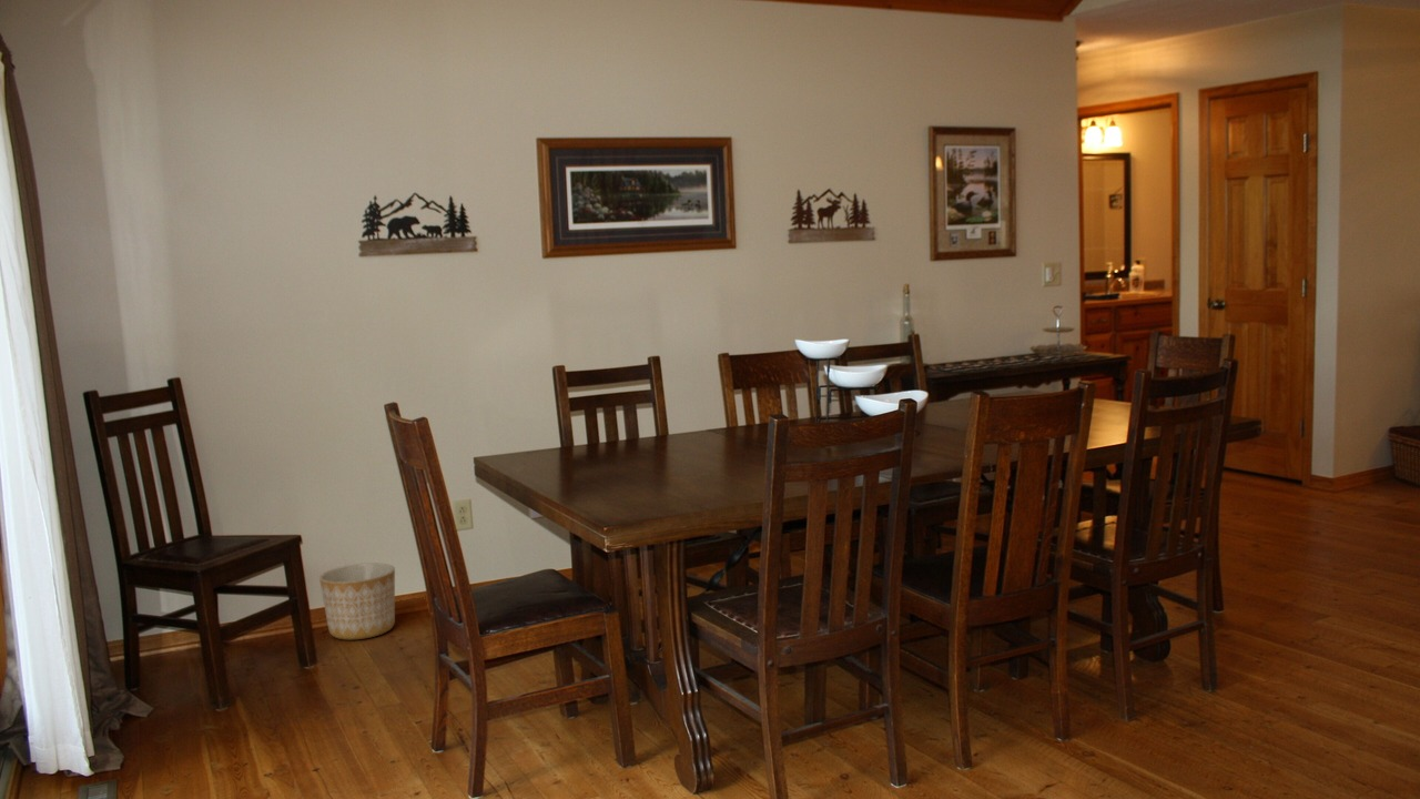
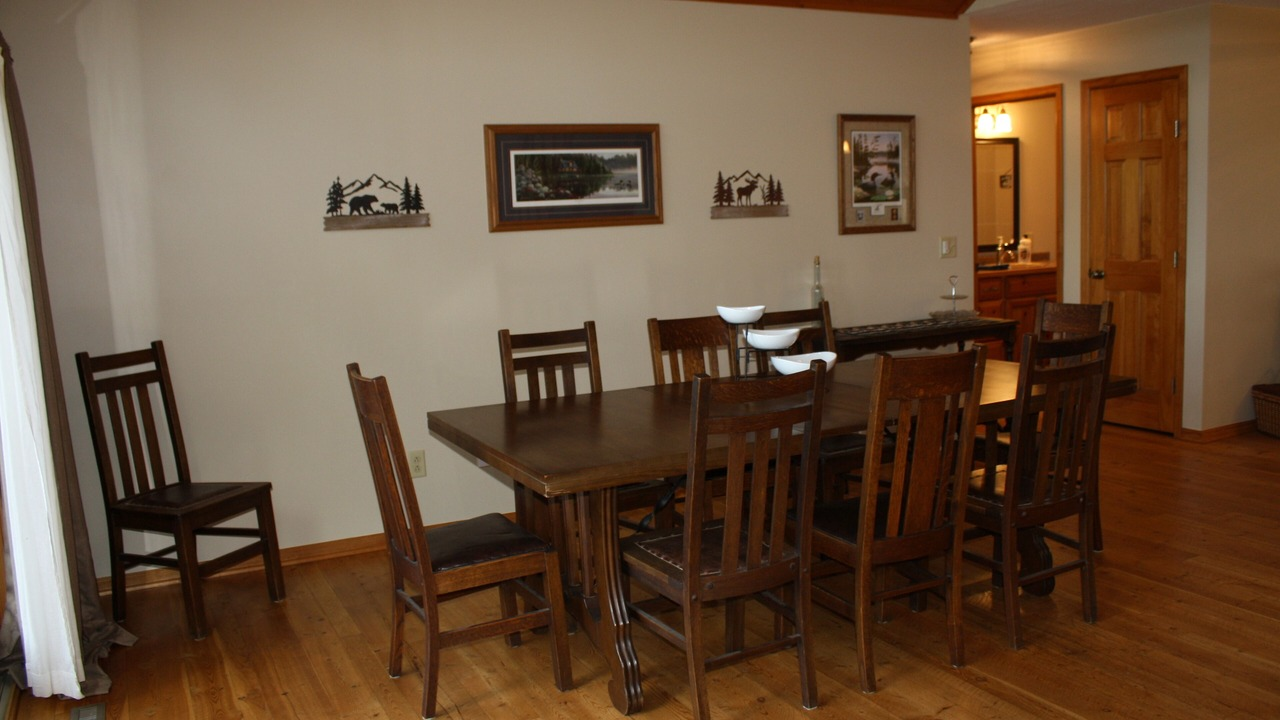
- planter (359, 601)
